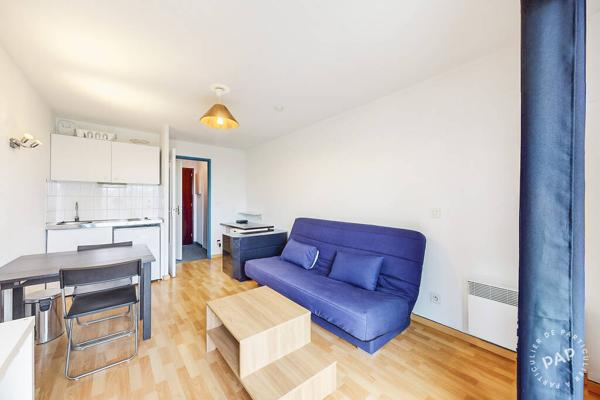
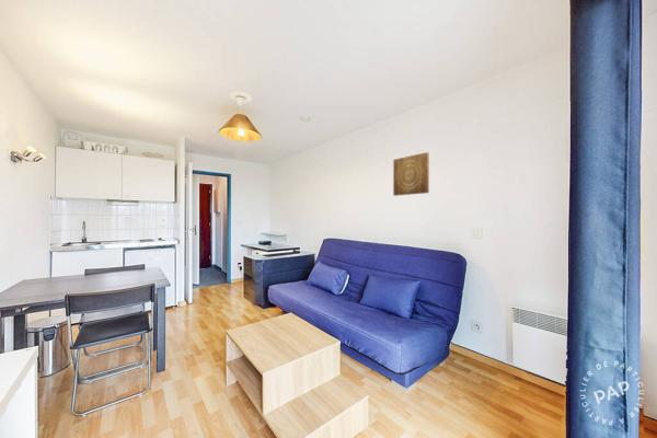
+ wall art (410, 175)
